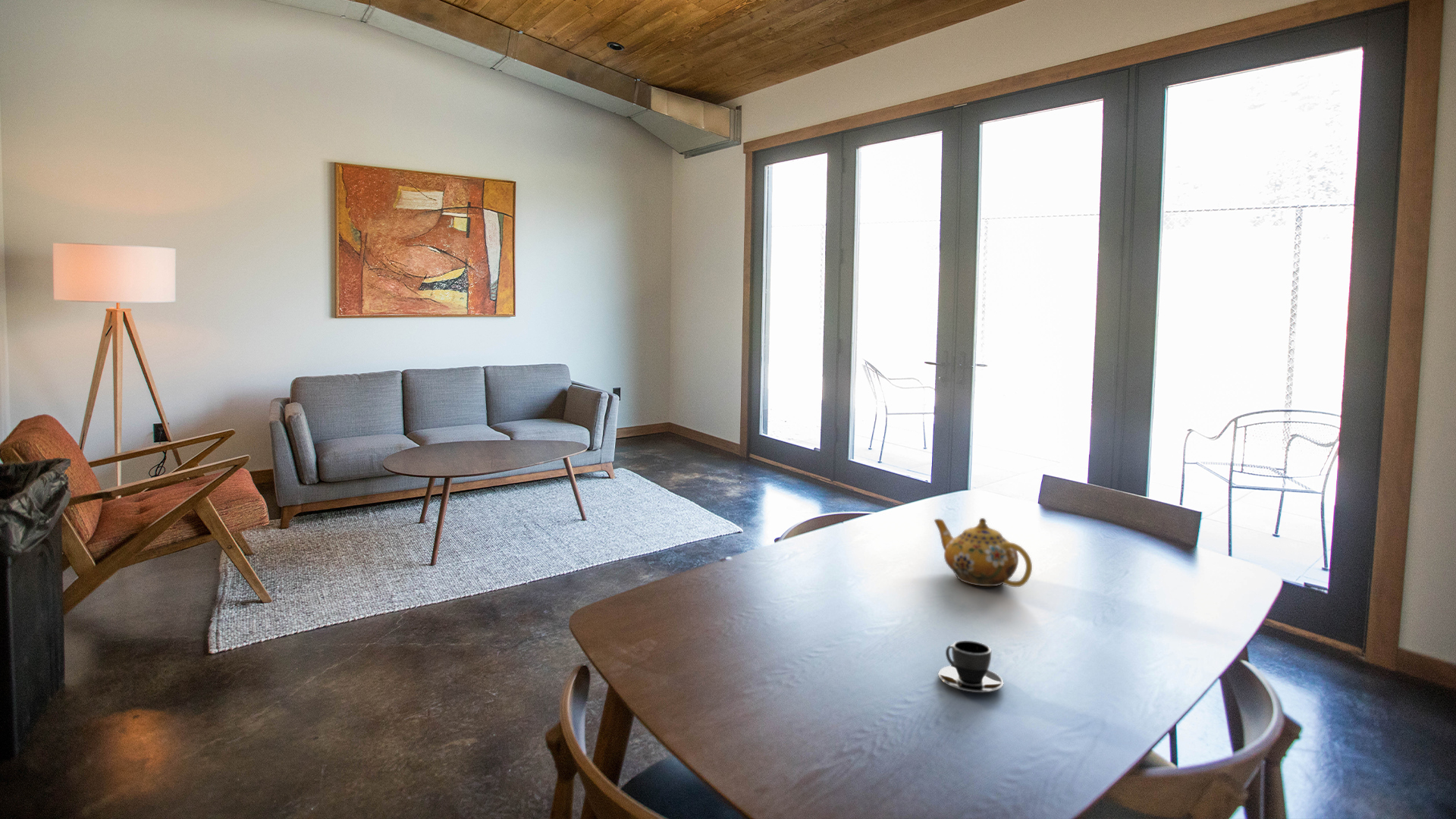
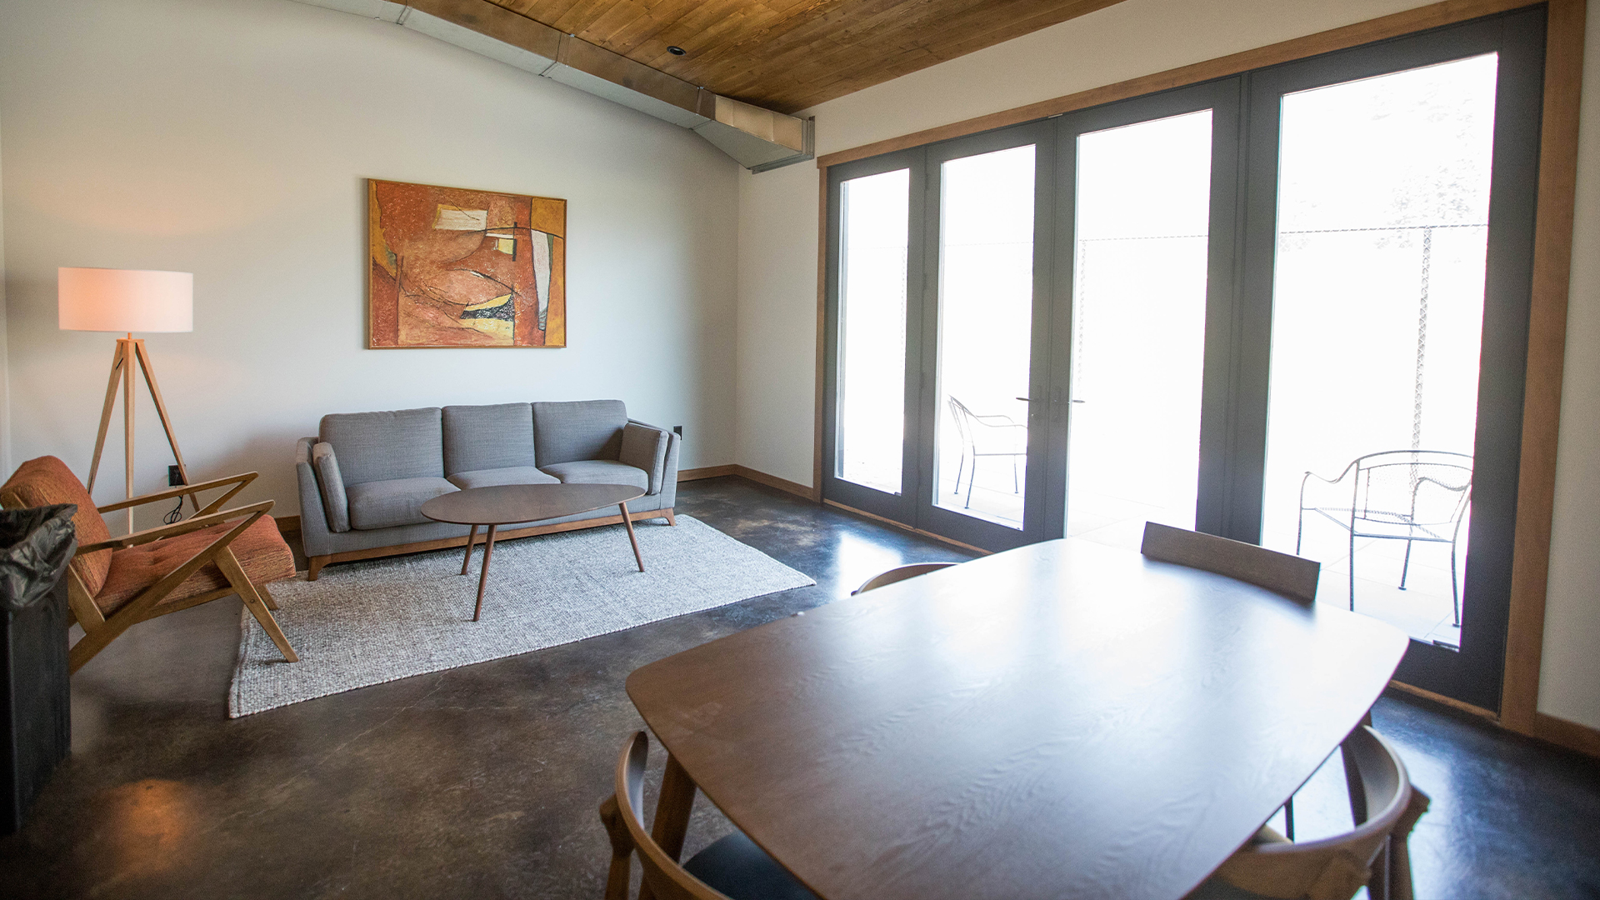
- teapot (981, 548)
- teacup (971, 665)
